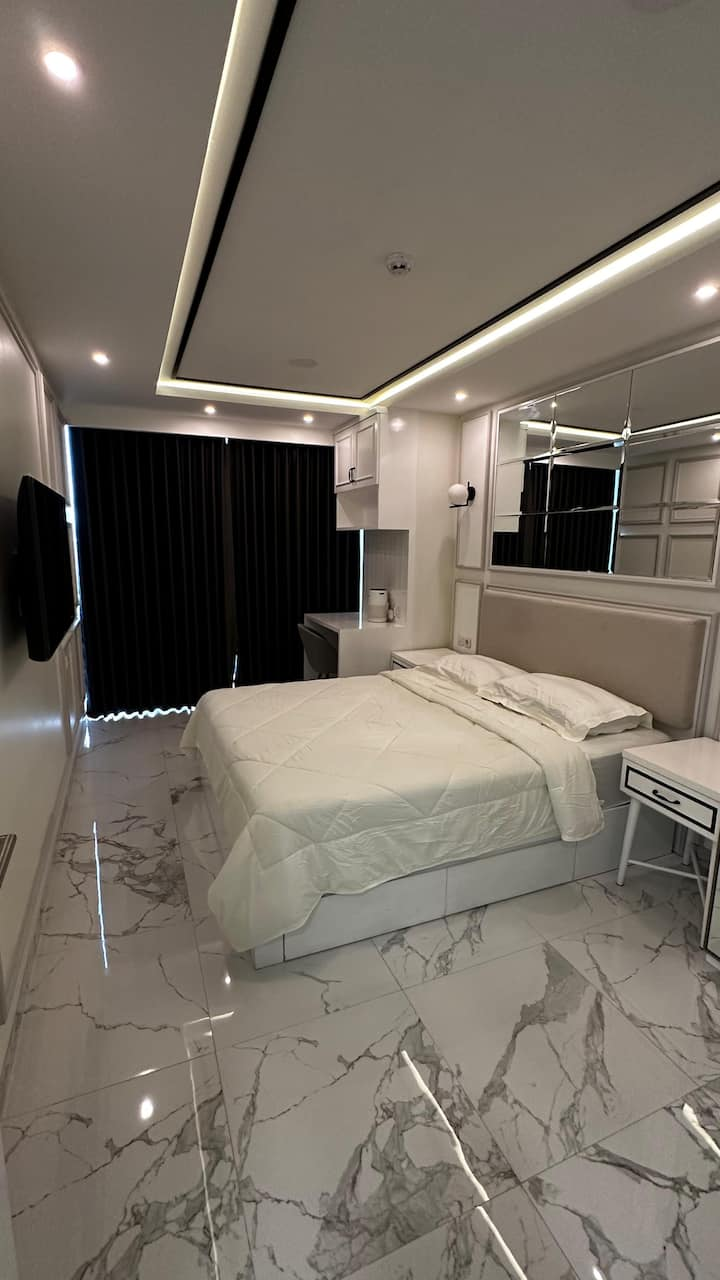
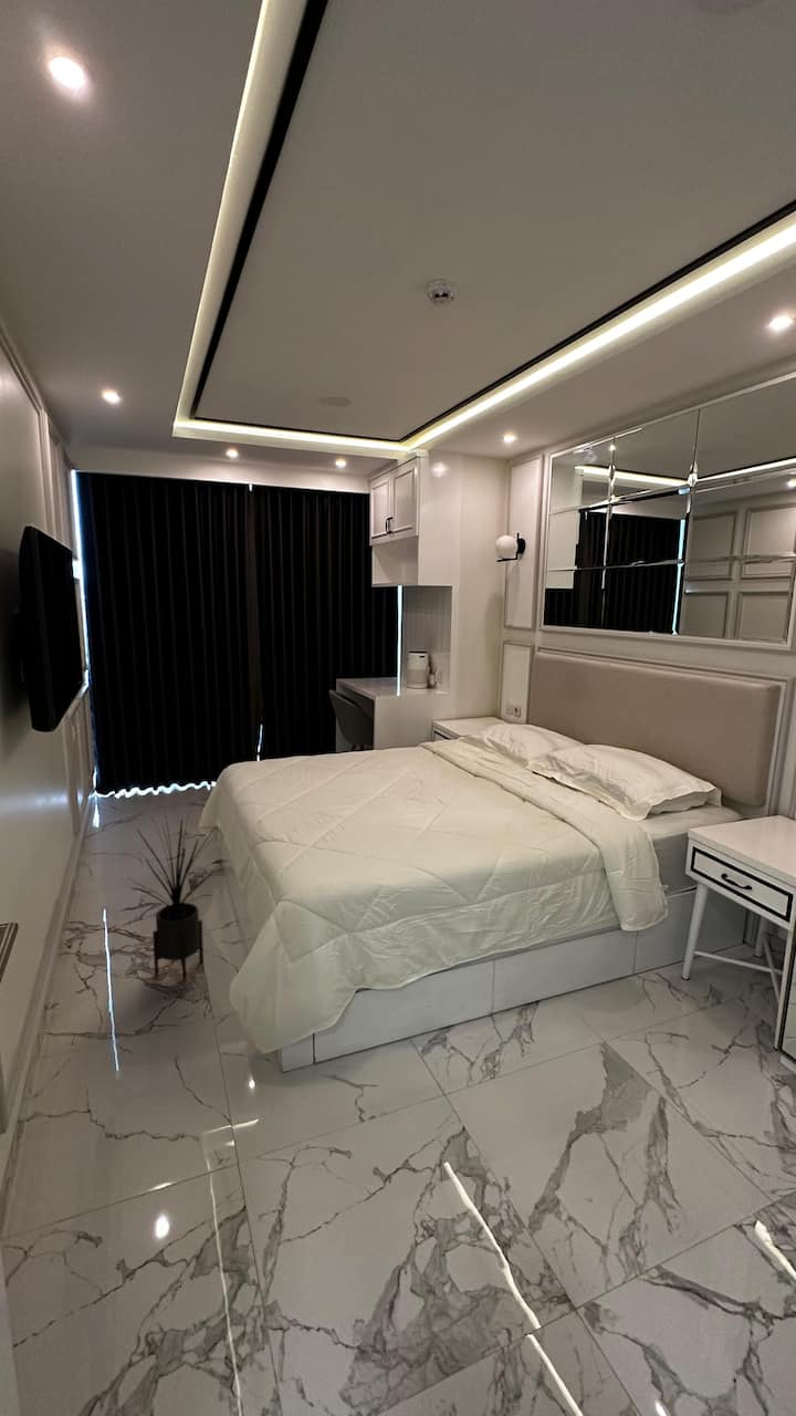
+ house plant (175, 895)
